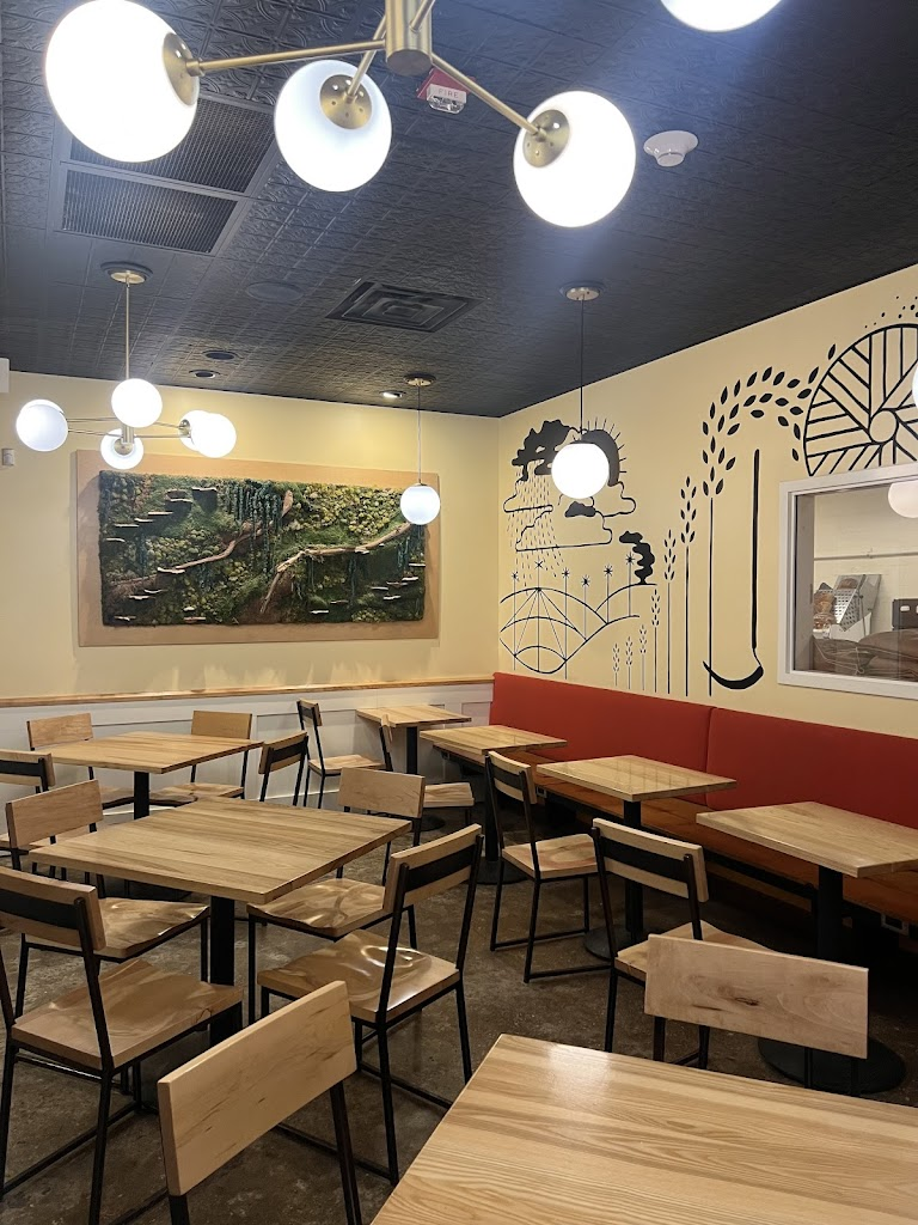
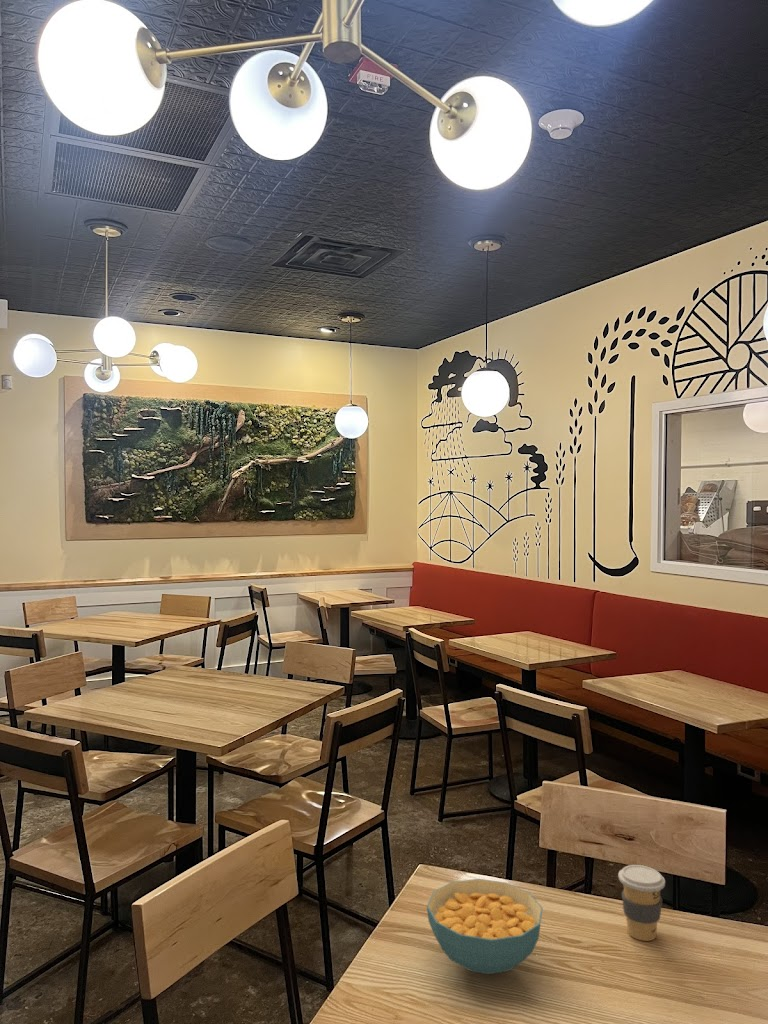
+ coffee cup (641, 903)
+ cereal bowl (484, 935)
